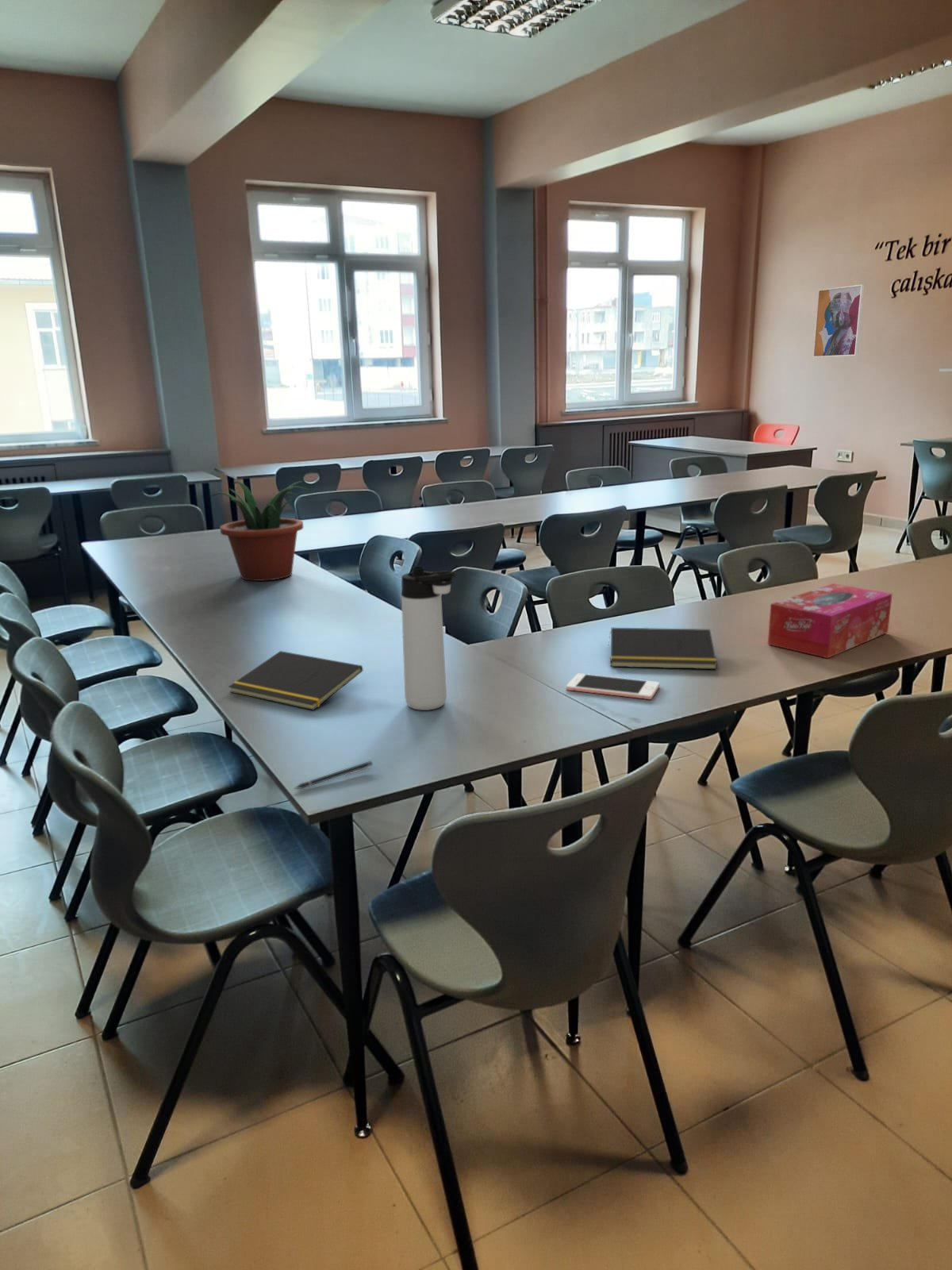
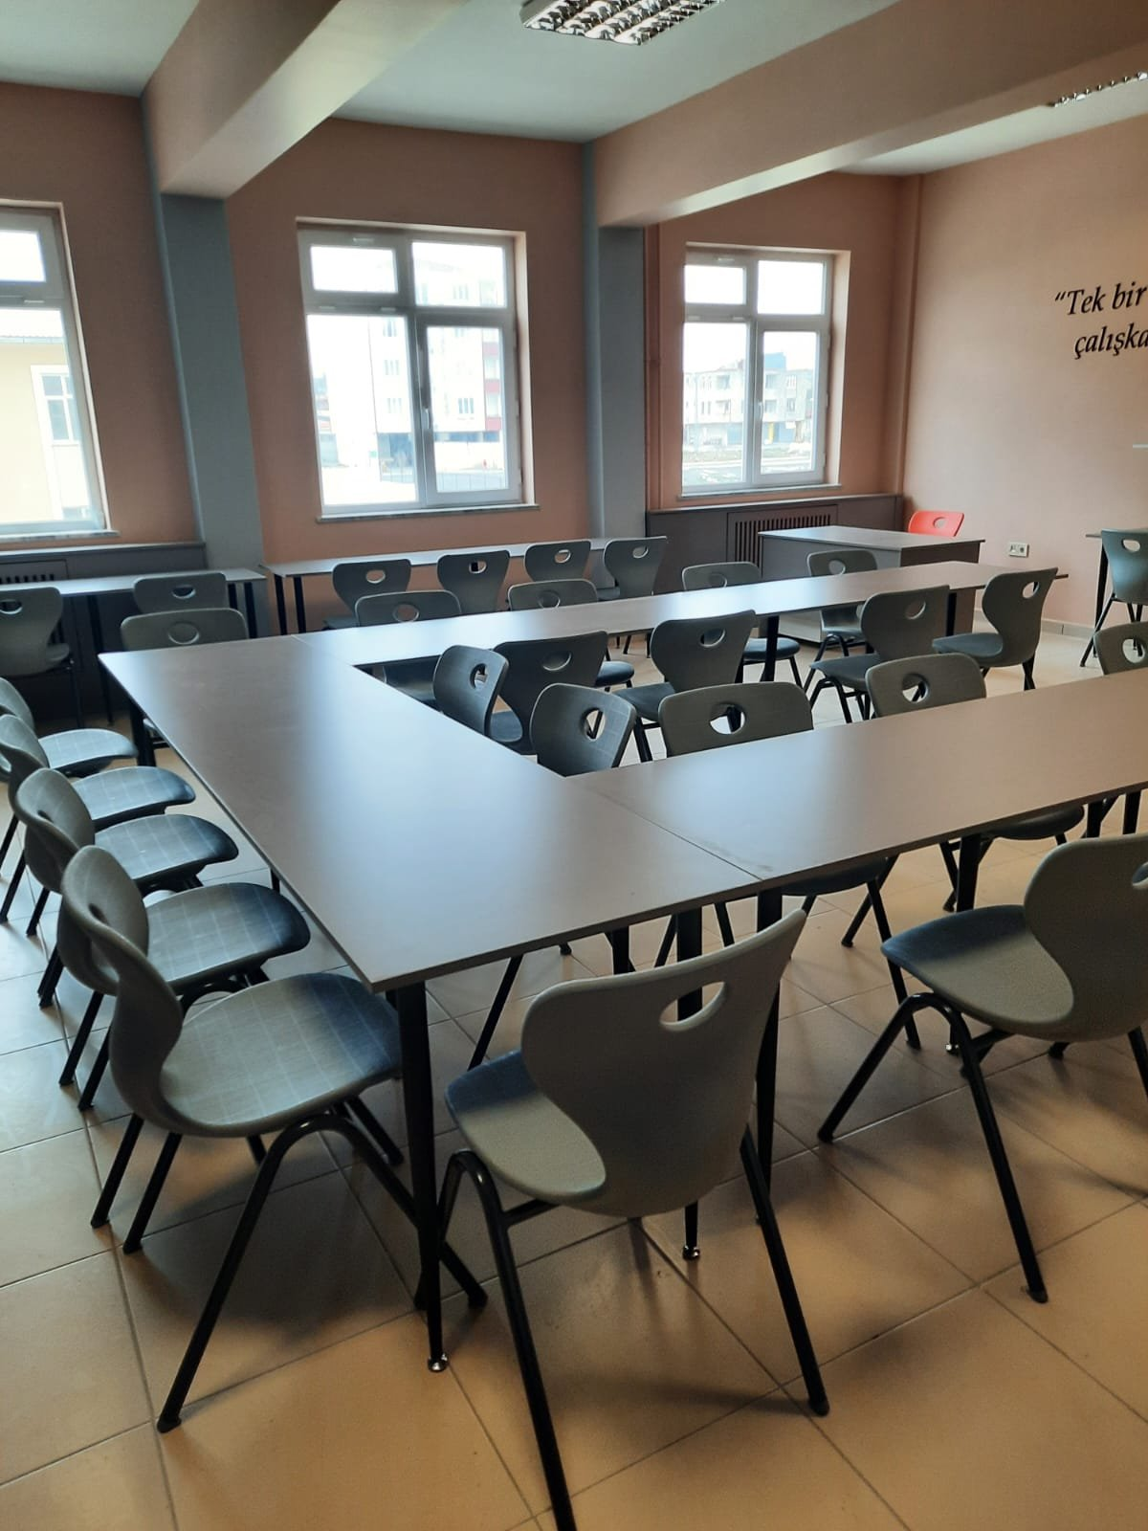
- tissue box (830, 618)
- potted plant (267, 529)
- cell phone (612, 686)
- pen (334, 775)
- notepad (296, 679)
- notepad (661, 647)
- wall art (837, 322)
- thermos bottle (430, 639)
